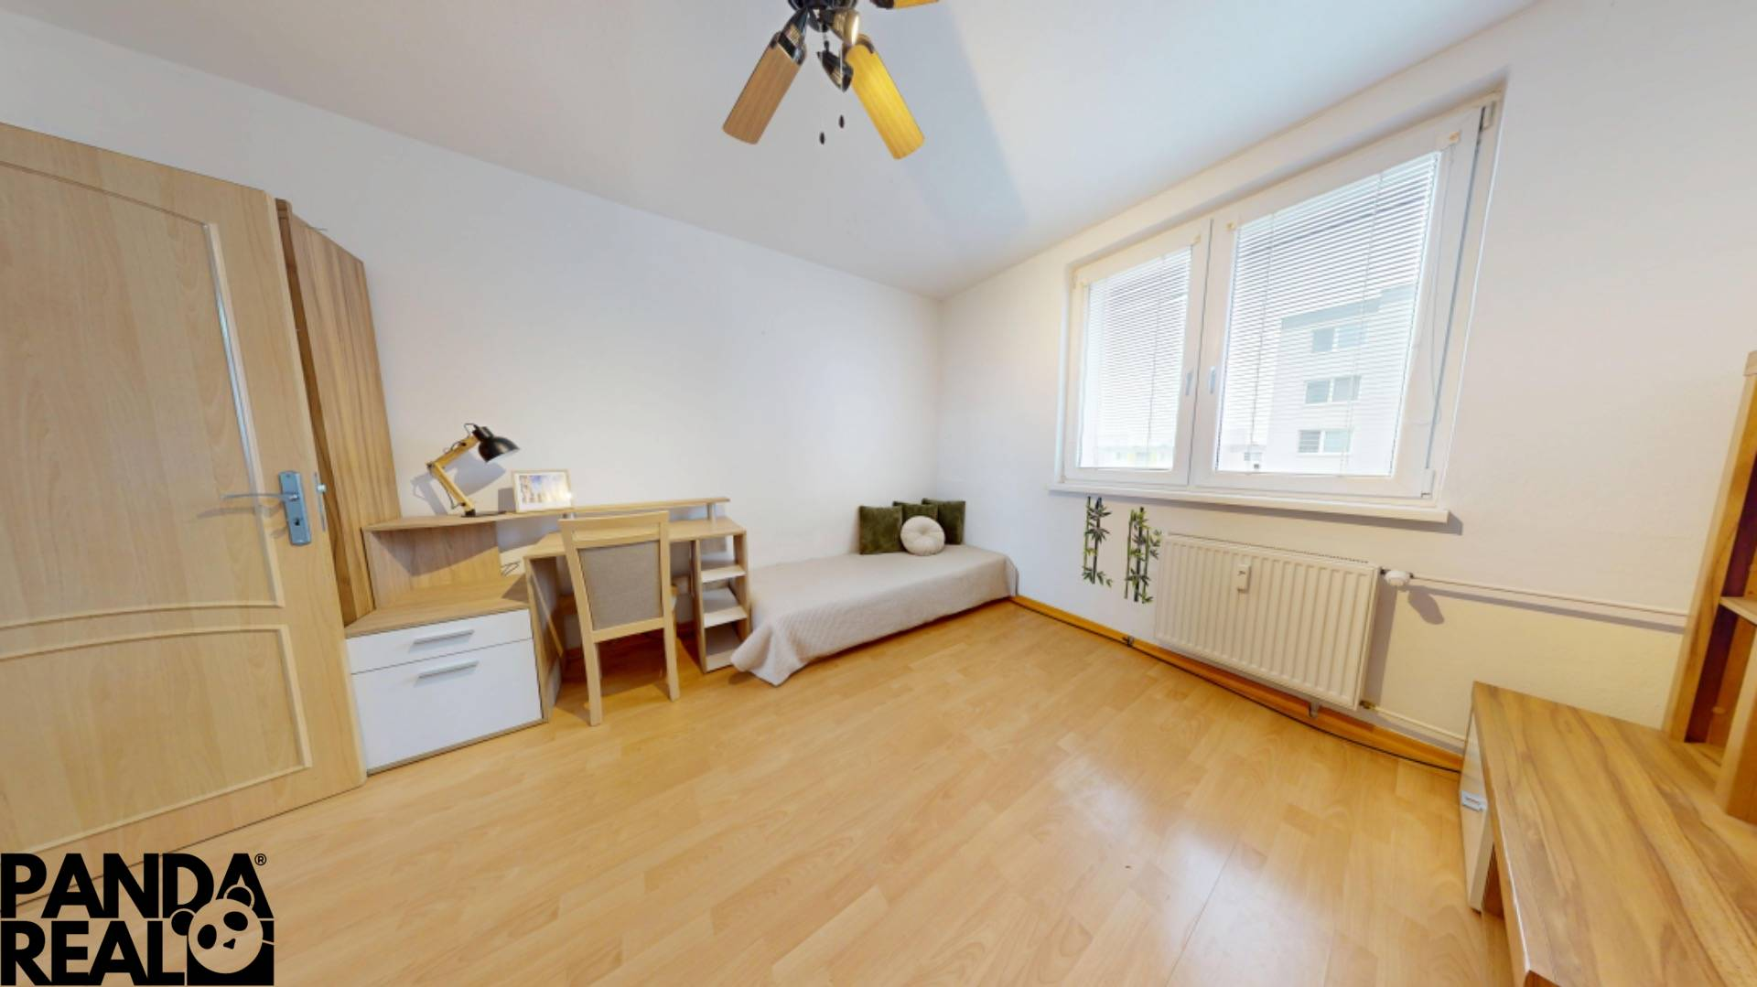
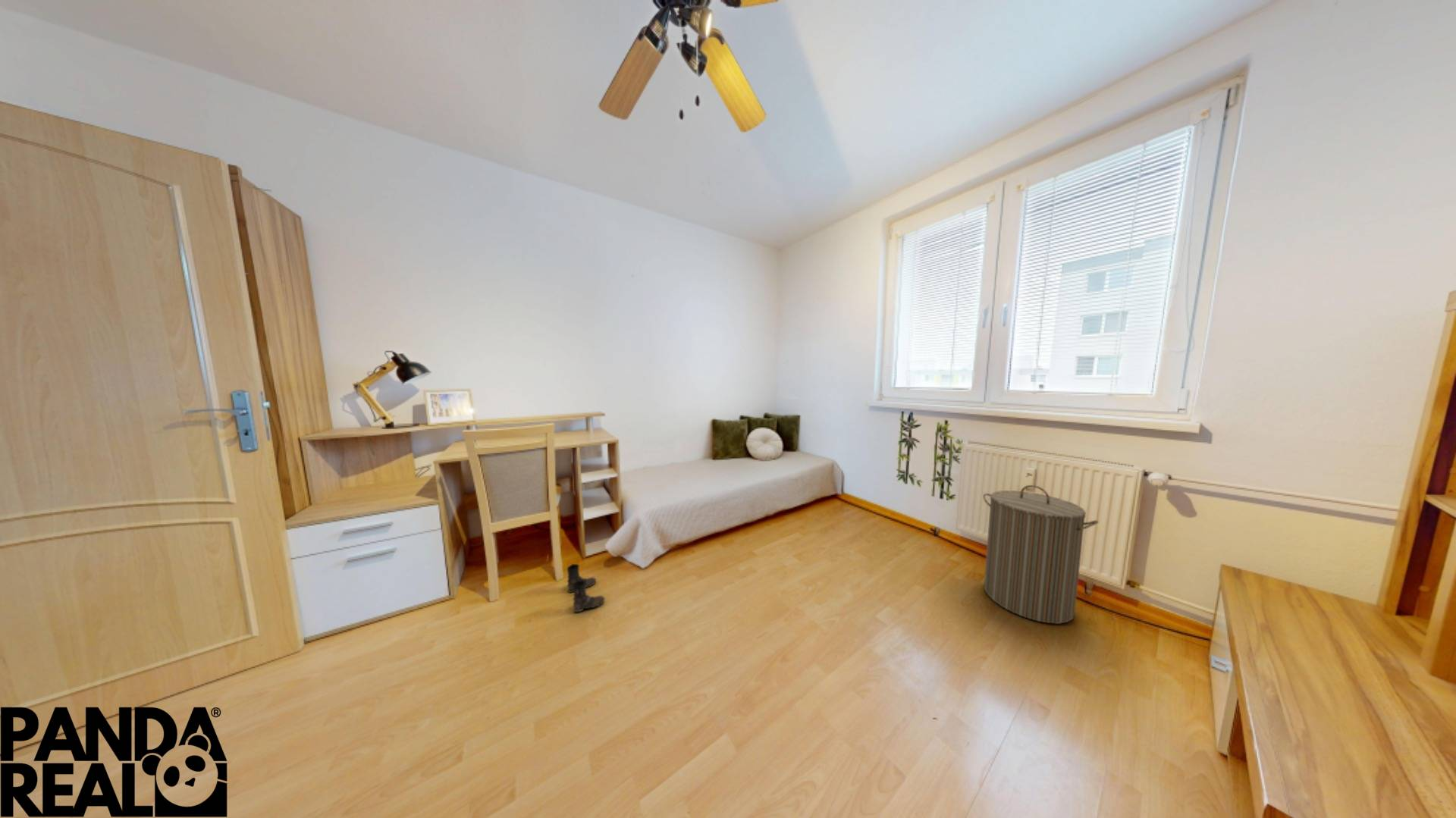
+ laundry hamper (1031, 544)
+ boots (585, 584)
